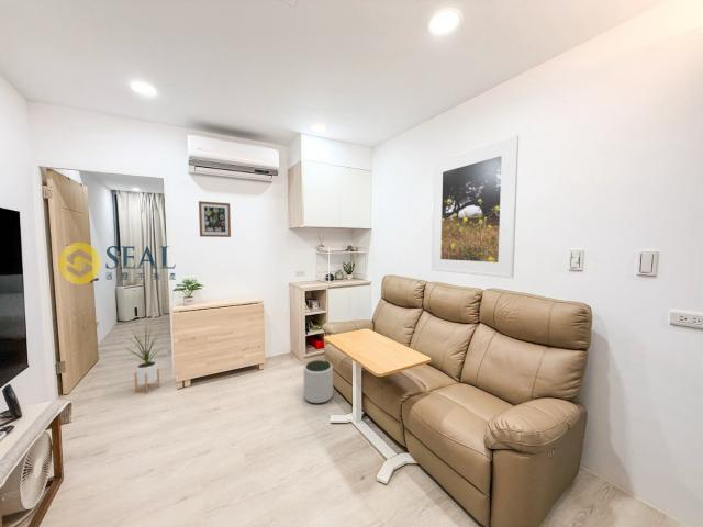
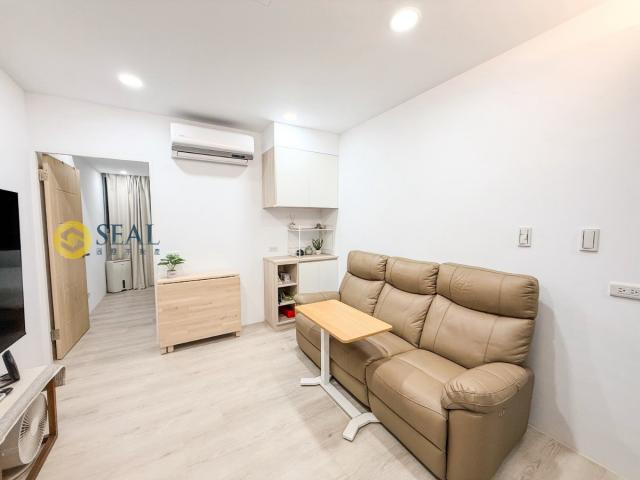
- wall art (214, 220)
- plant pot (317, 381)
- house plant (146, 356)
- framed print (468, 213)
